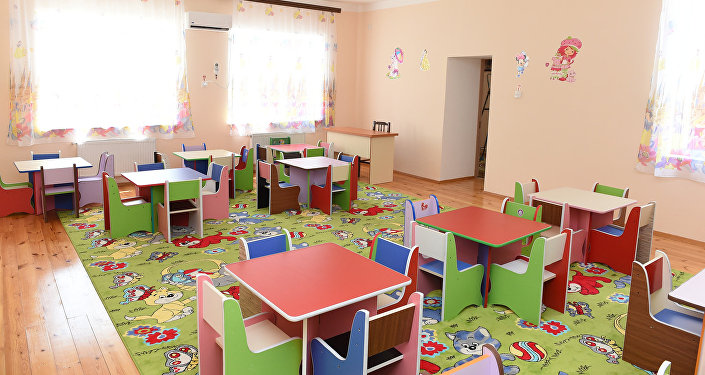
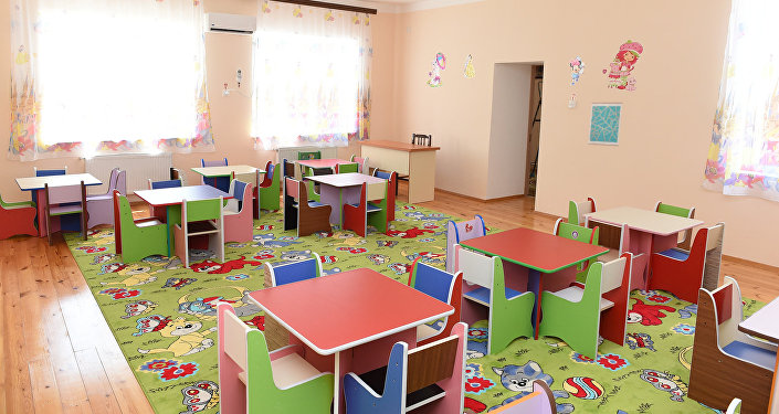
+ wall art (604, 124)
